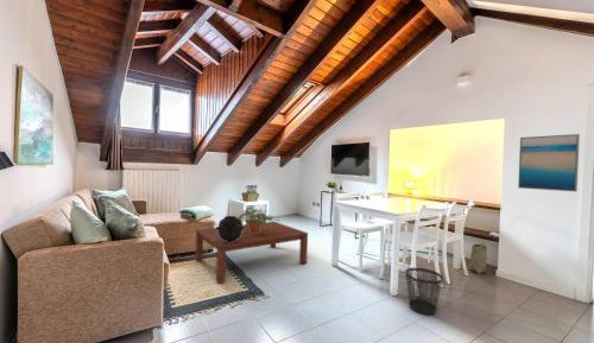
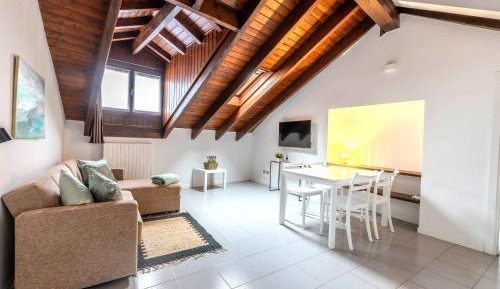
- potted plant (258, 221)
- wastebasket (423, 291)
- decorative sphere (229, 228)
- coffee table (251, 246)
- basket (476, 256)
- wall art (546, 163)
